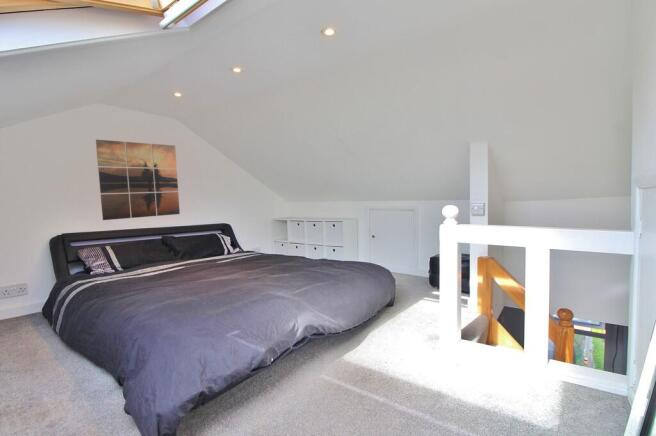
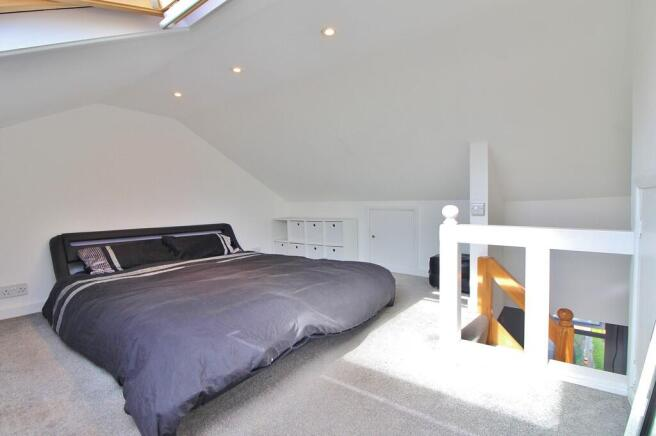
- wall art (141, 180)
